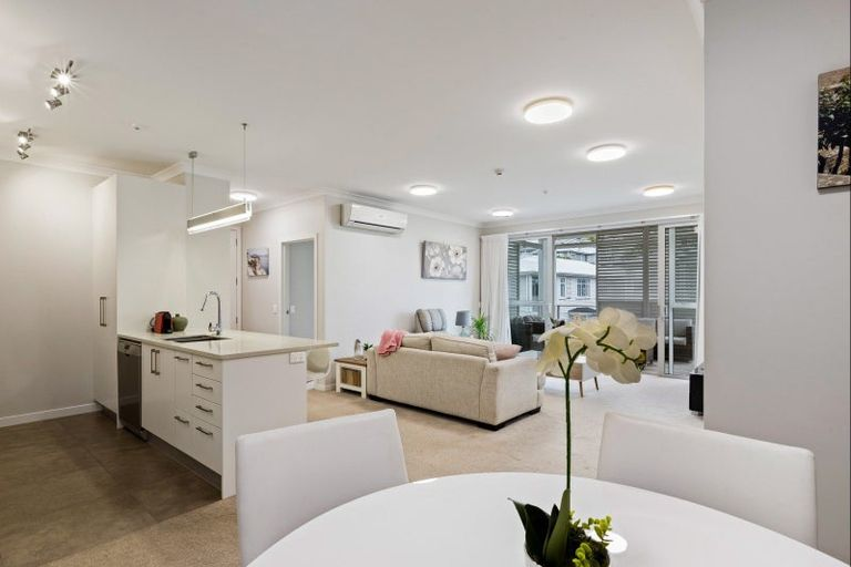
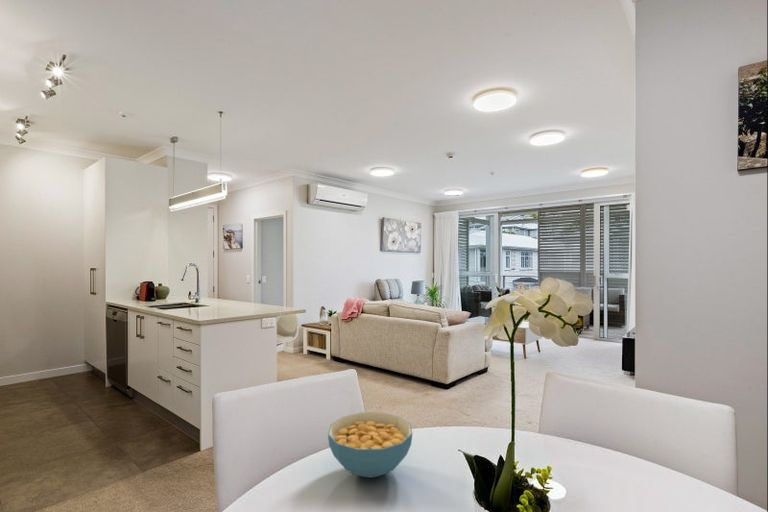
+ cereal bowl (370, 449)
